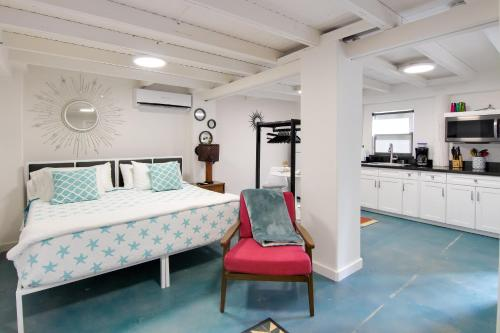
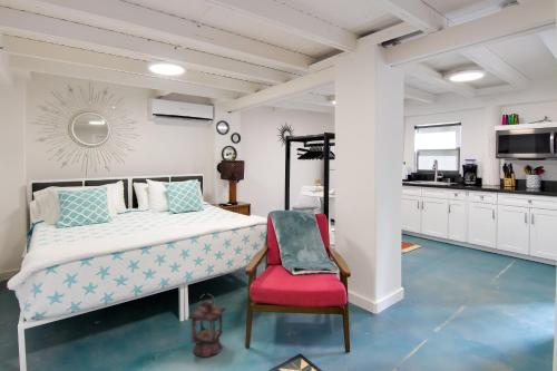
+ candle lantern (207, 321)
